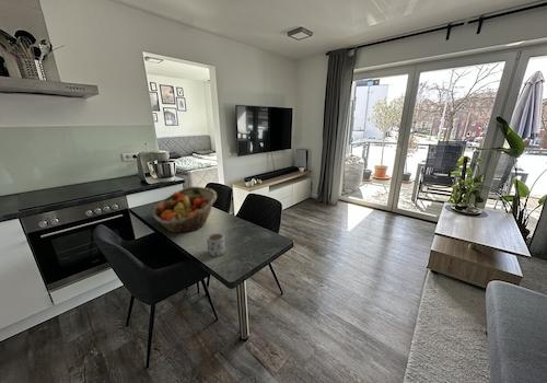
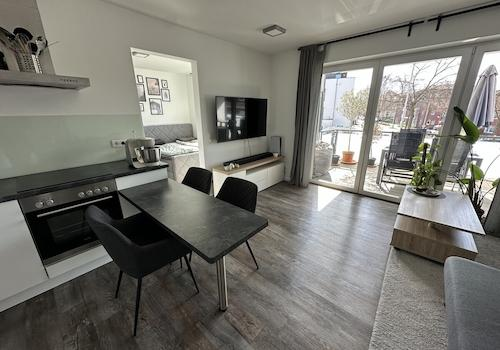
- mug (213, 243)
- fruit basket (185, 208)
